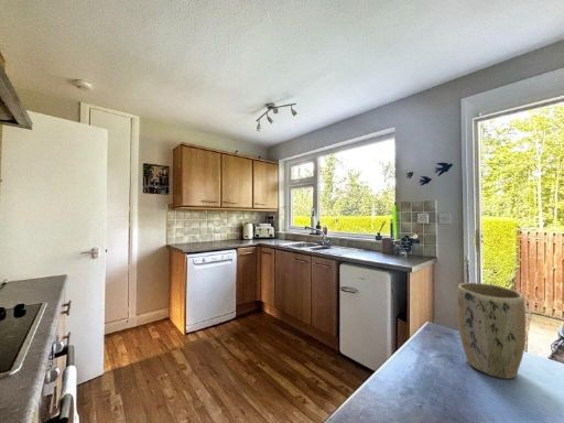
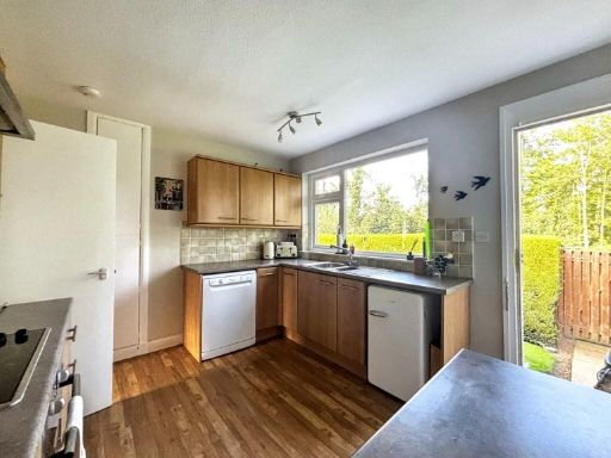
- plant pot (489, 327)
